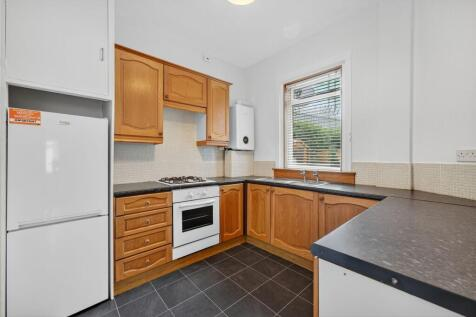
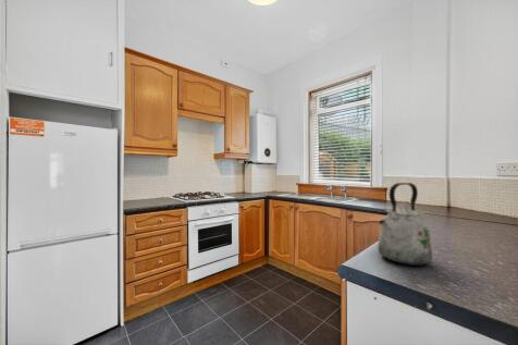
+ kettle (398, 222)
